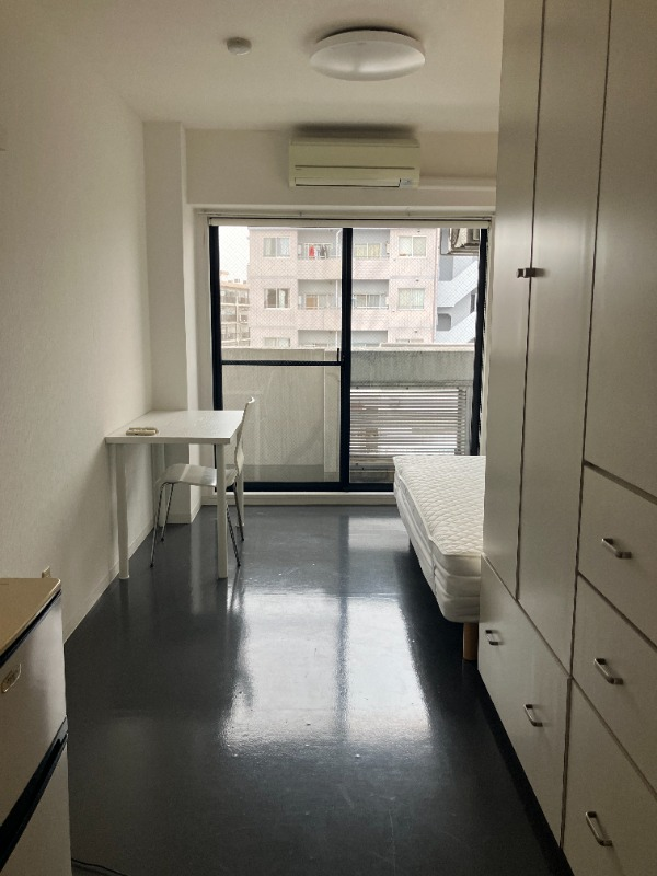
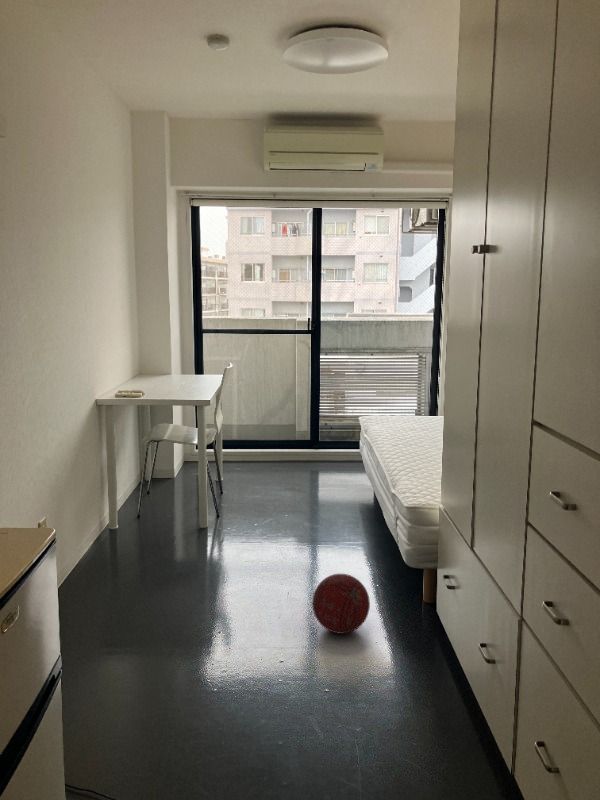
+ ball (340, 603)
